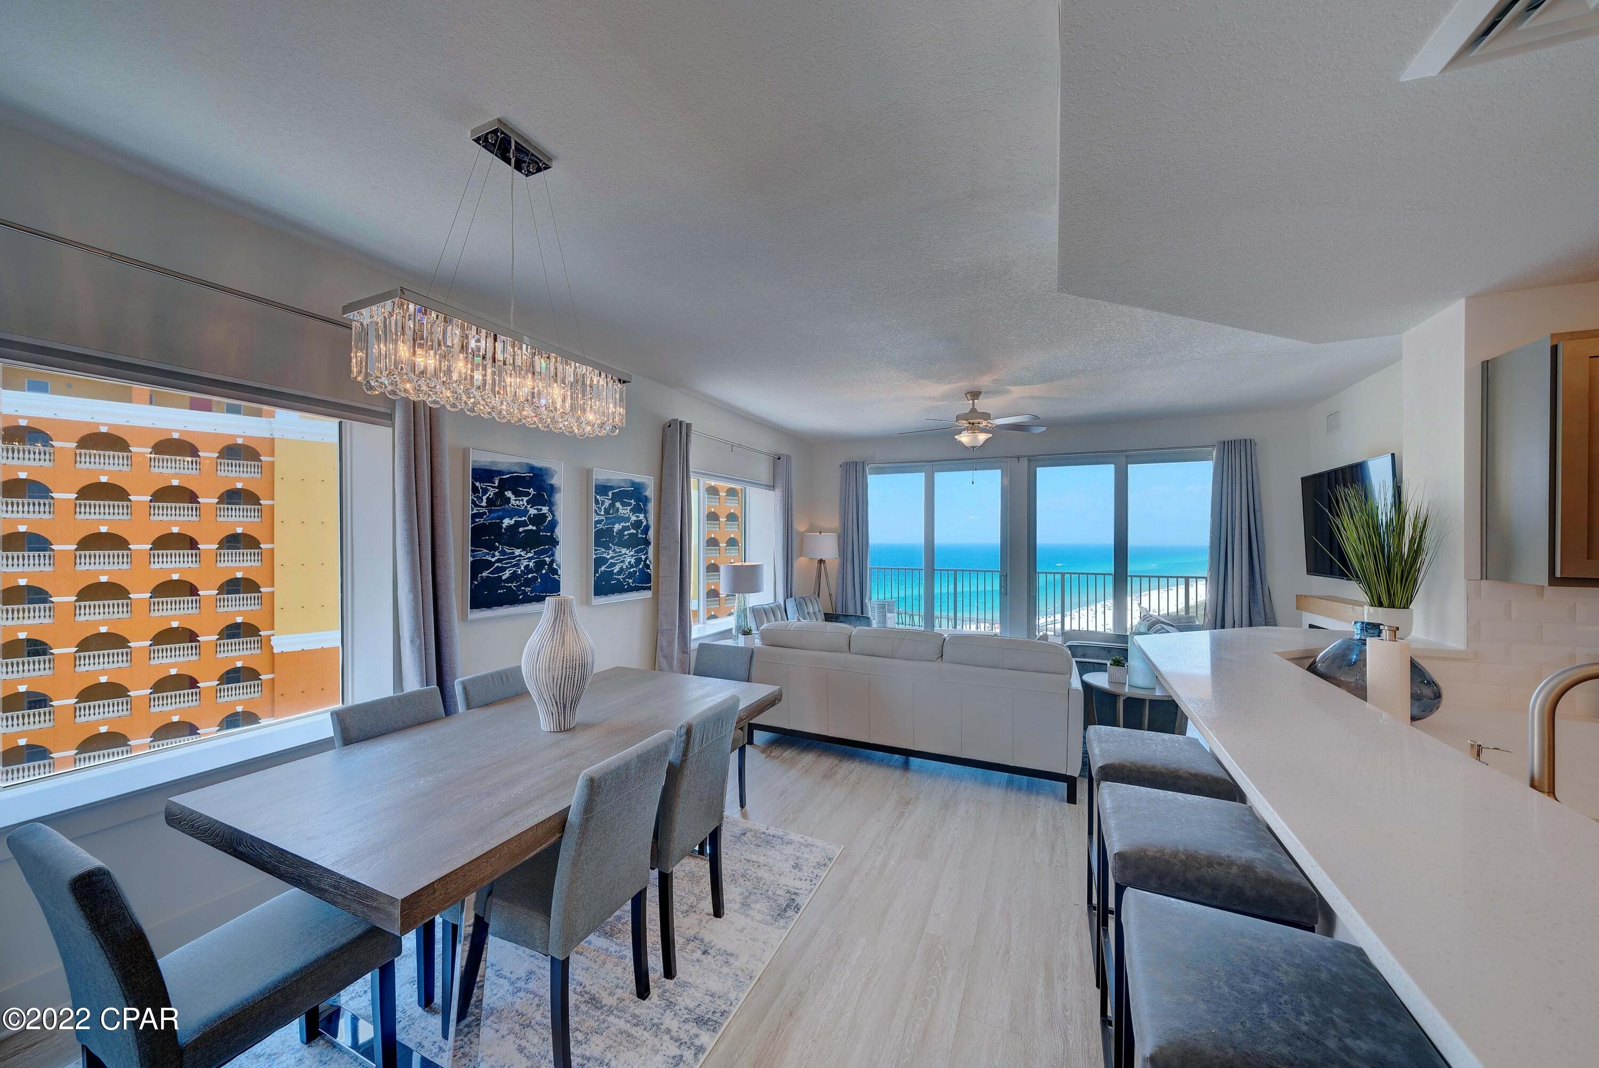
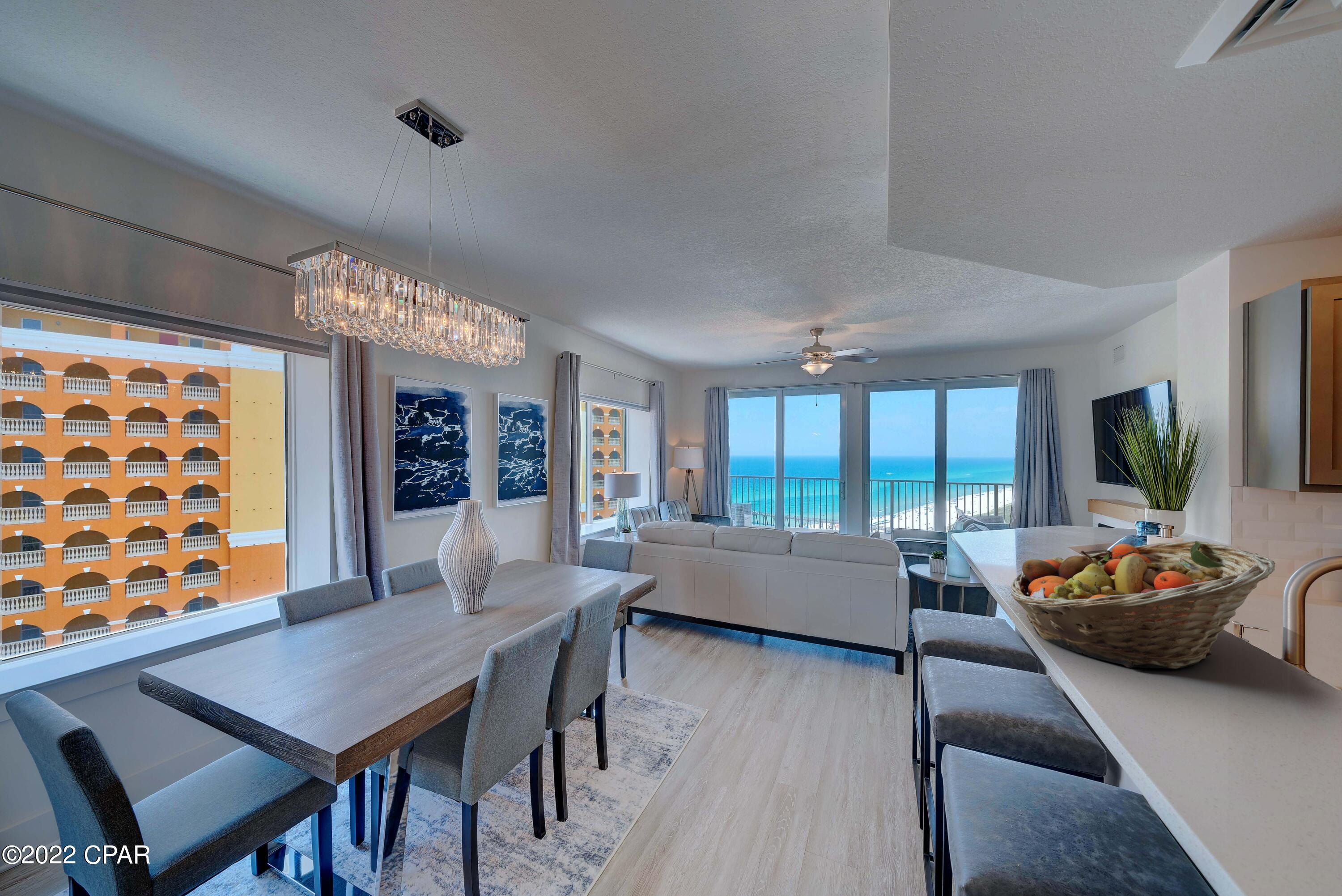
+ fruit basket (1123, 590)
